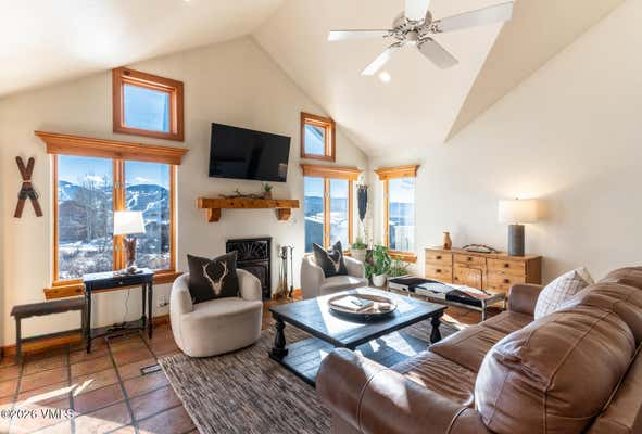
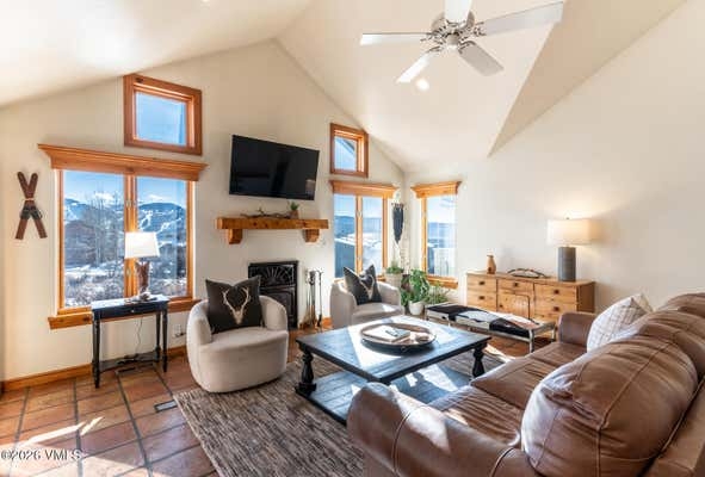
- footstool (52, 333)
